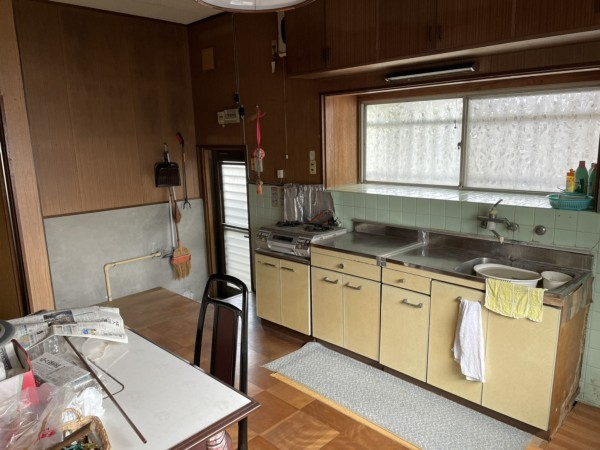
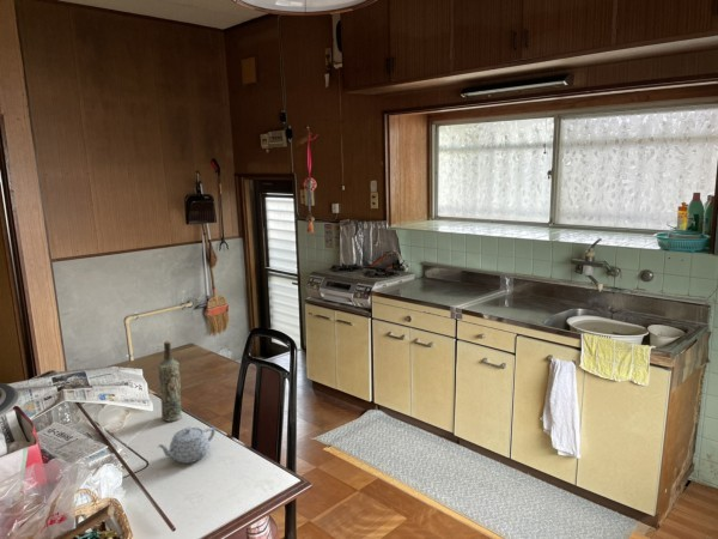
+ bottle (169, 380)
+ teapot (187, 442)
